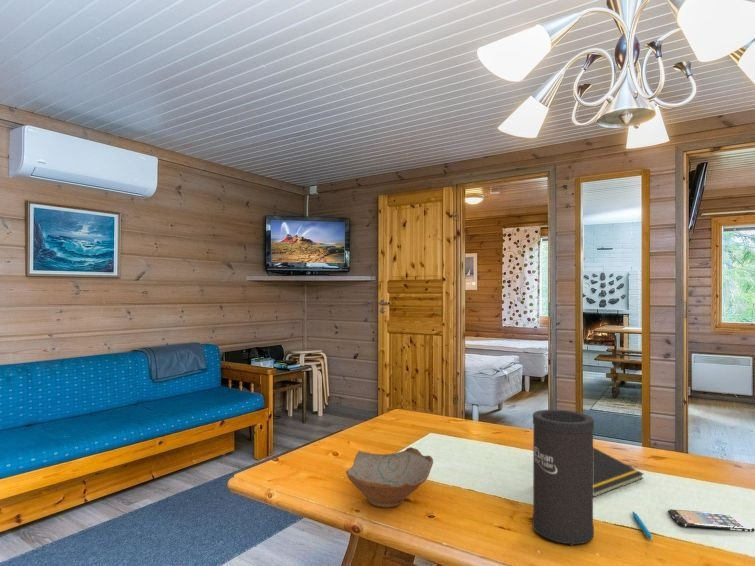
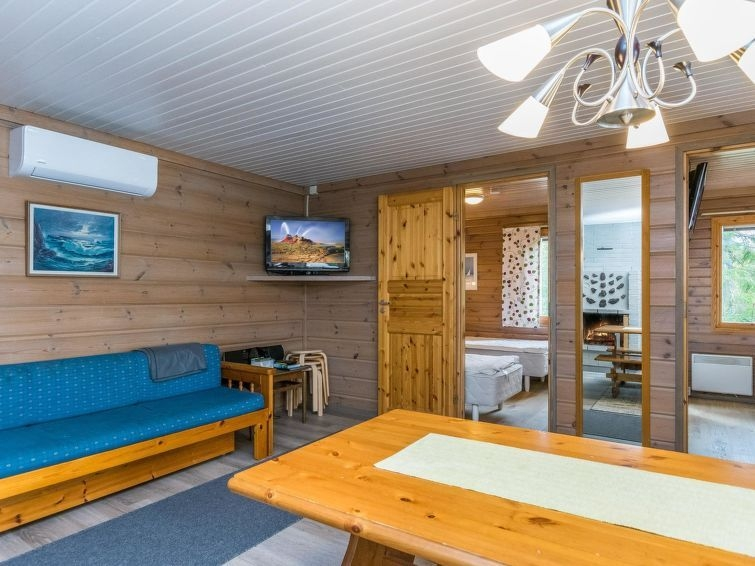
- notepad (593, 469)
- speaker (562, 474)
- smartphone (709, 520)
- pen (641, 524)
- bowl (389, 481)
